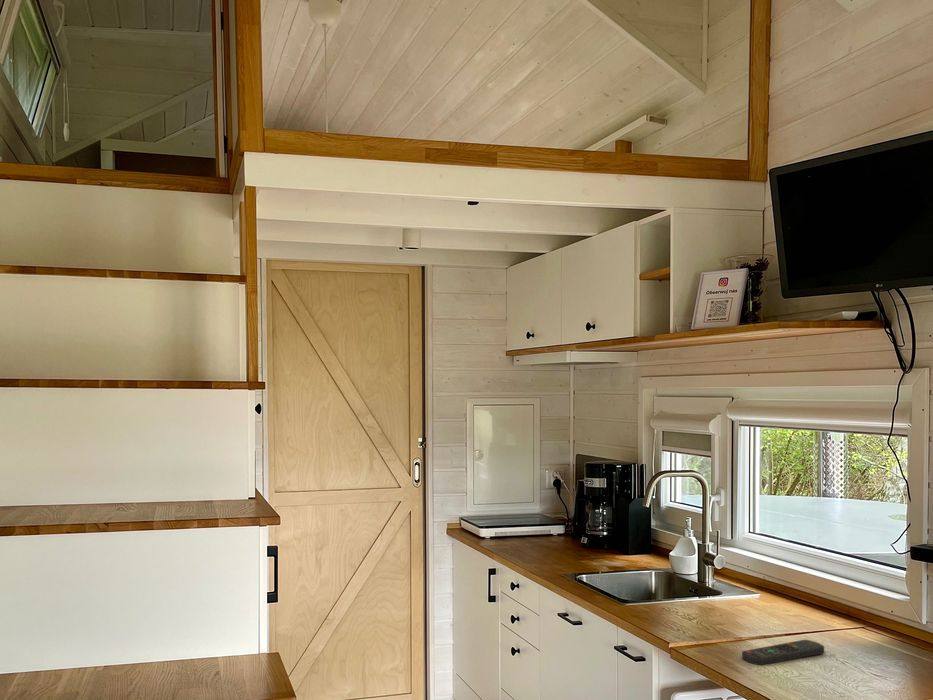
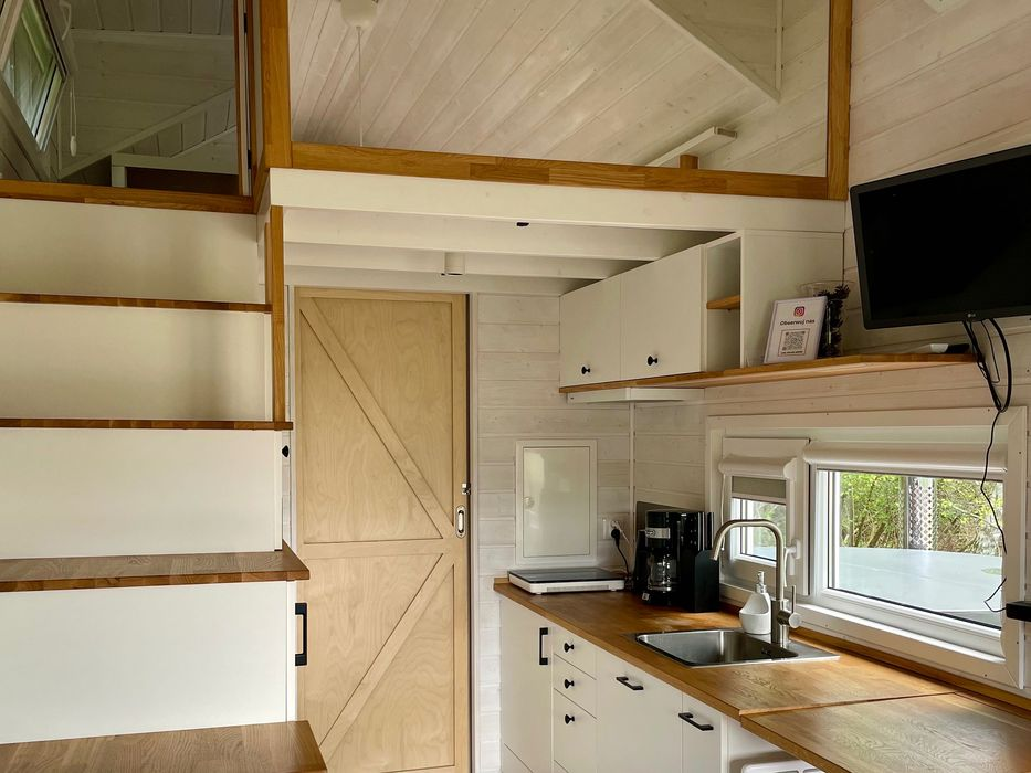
- remote control (783, 651)
